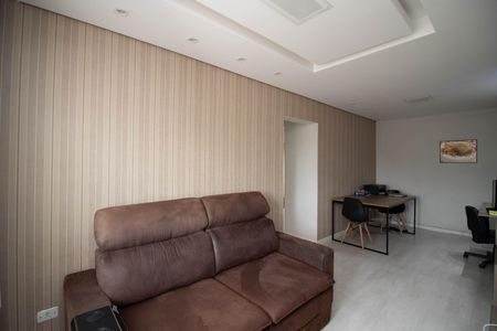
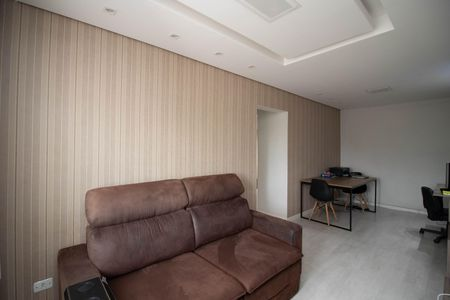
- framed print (457, 151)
